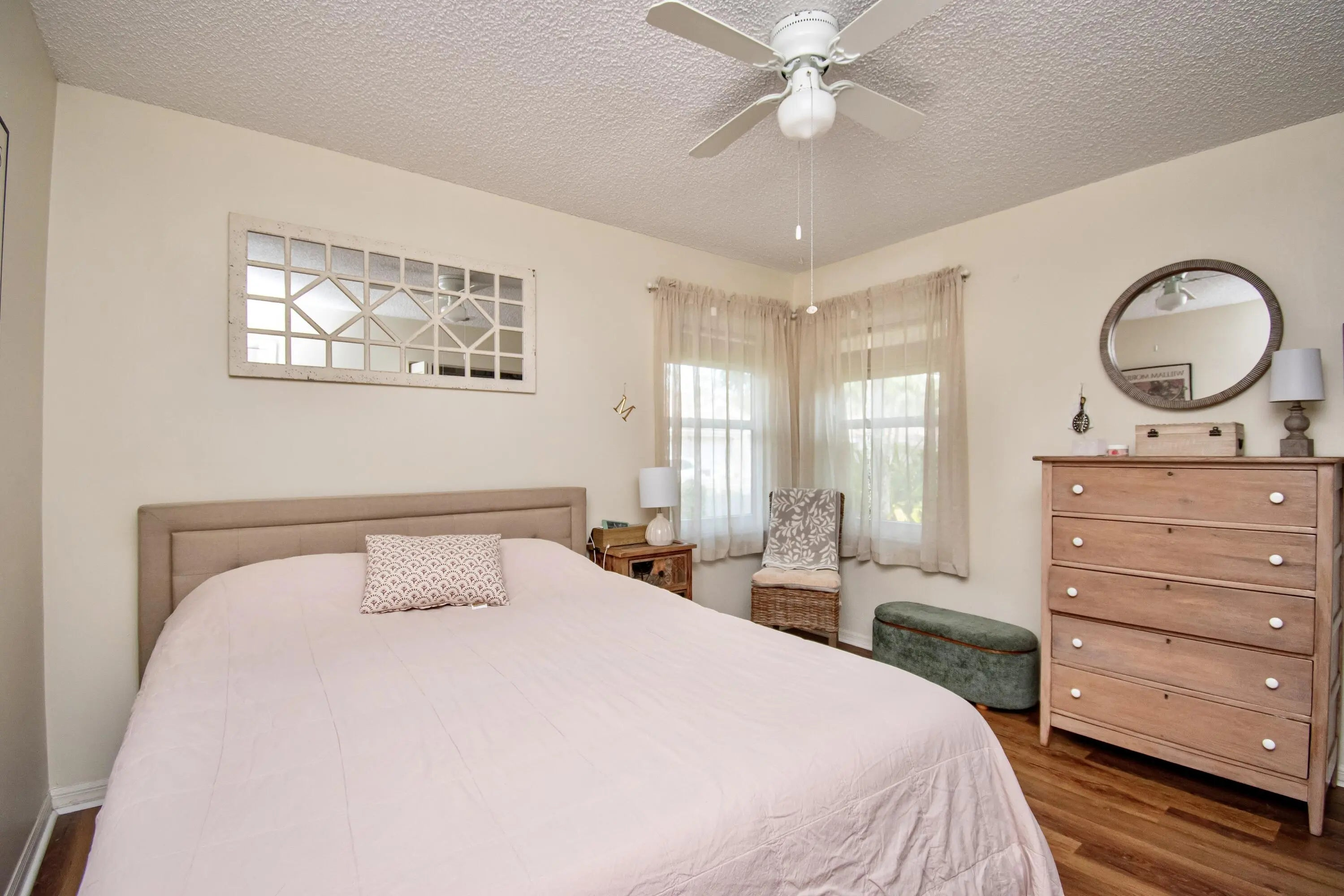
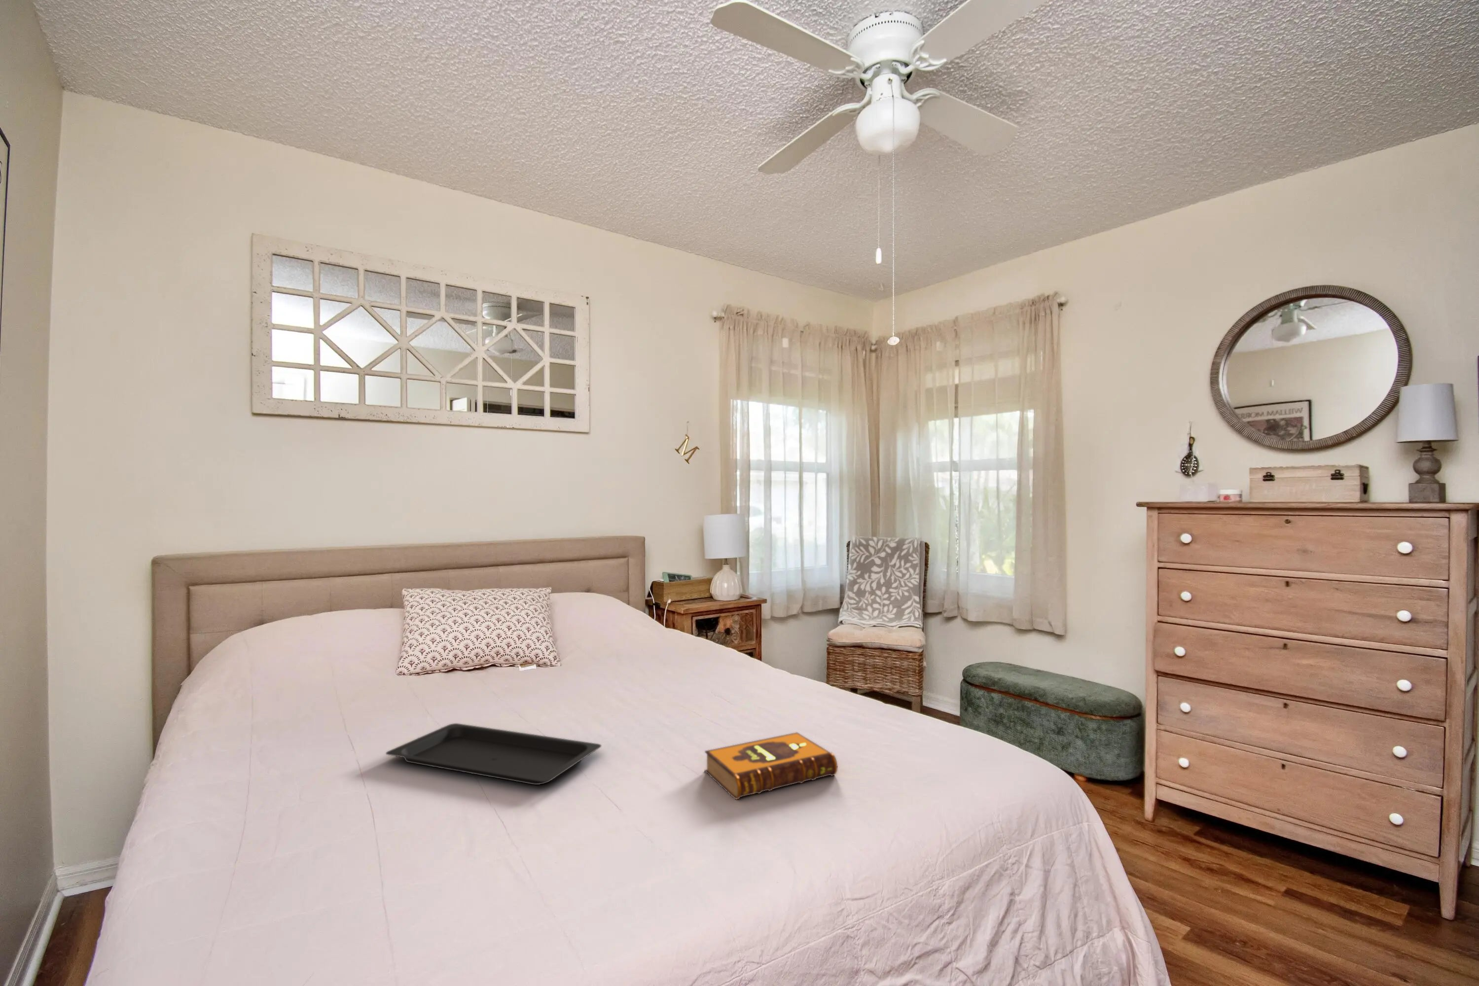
+ serving tray (494, 754)
+ hardback book (770, 764)
